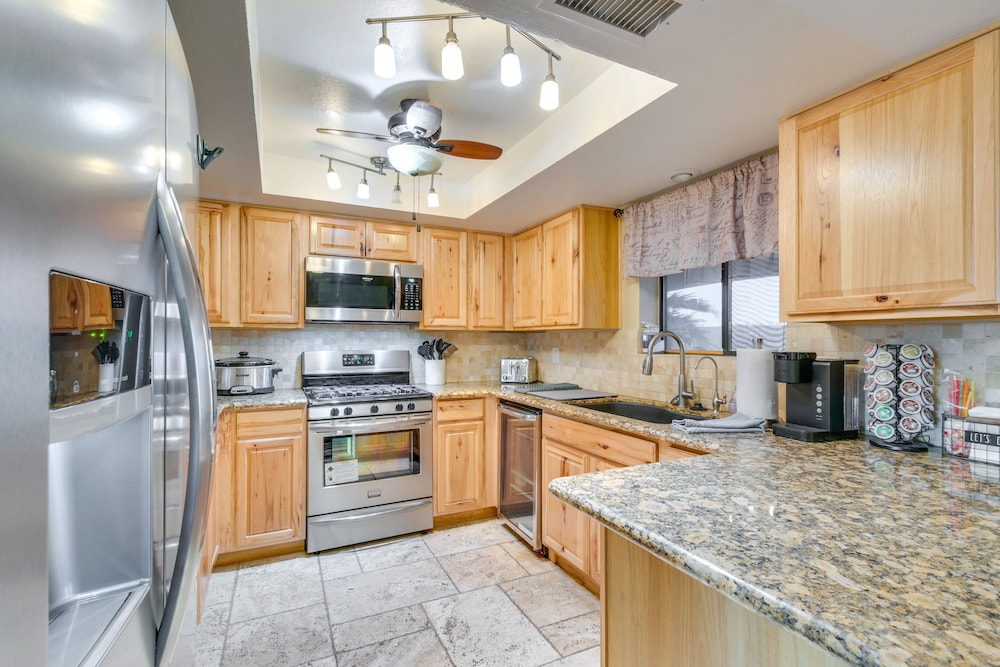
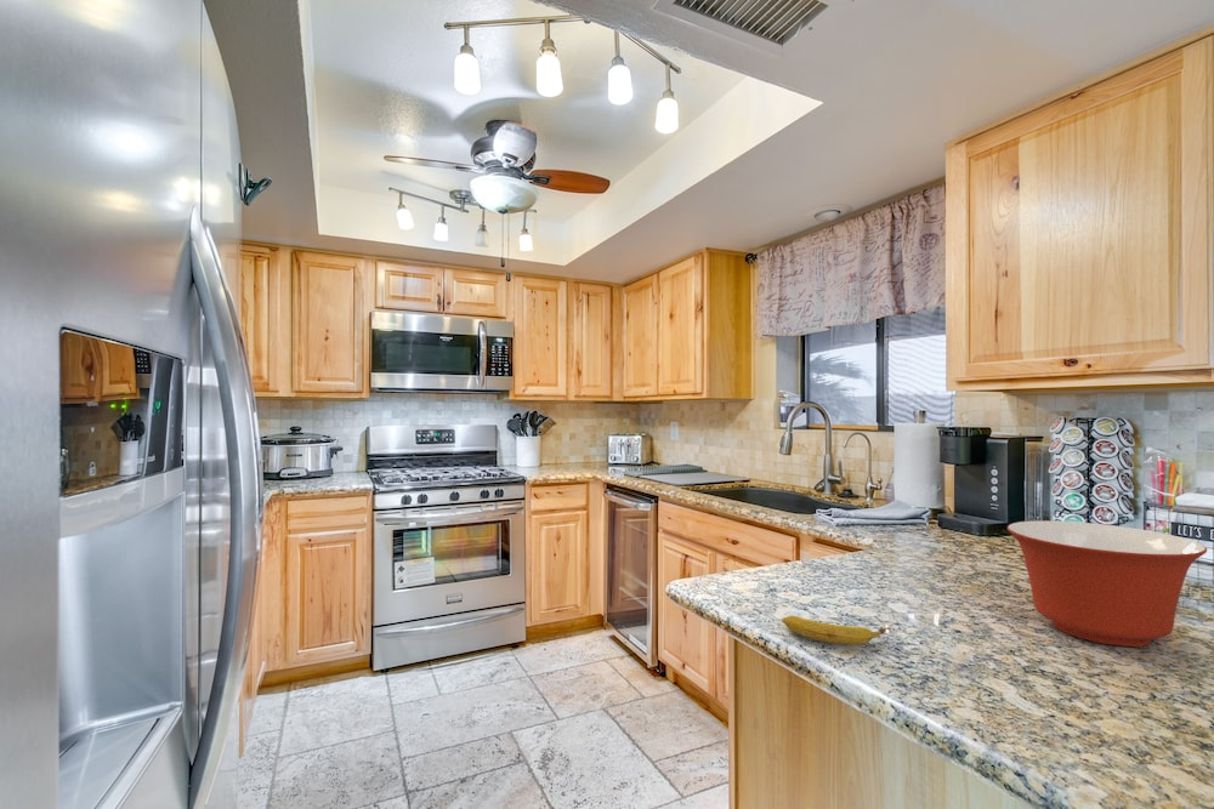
+ banana (832, 626)
+ mixing bowl (1099, 582)
